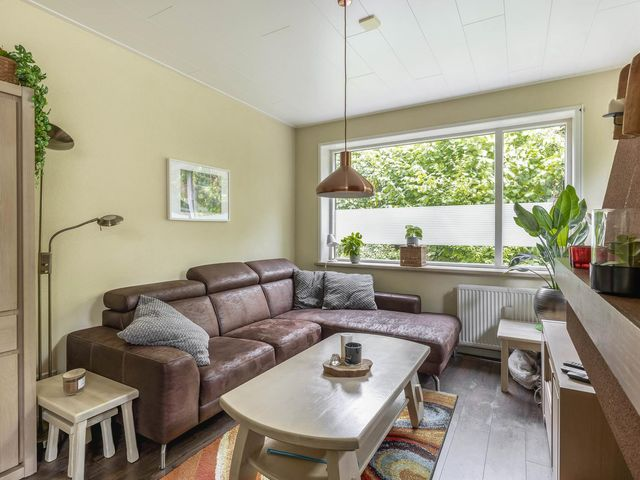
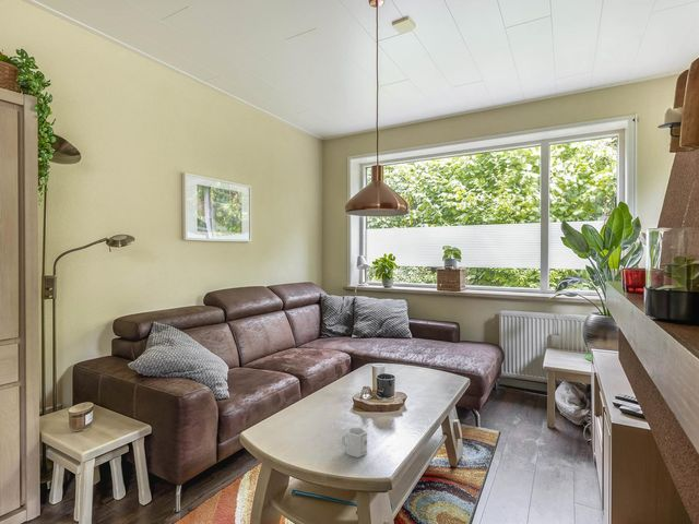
+ cup (354, 441)
